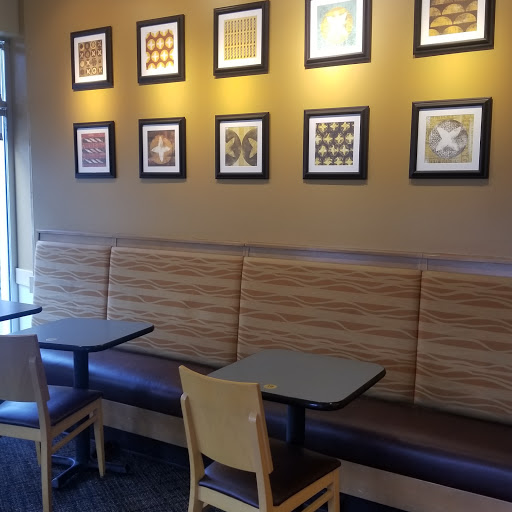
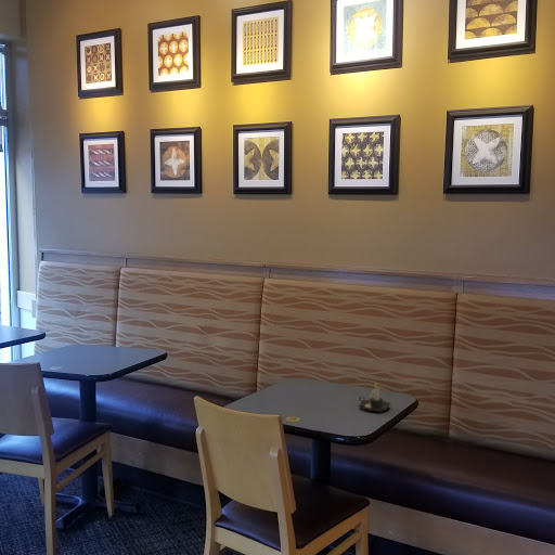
+ candle (373, 395)
